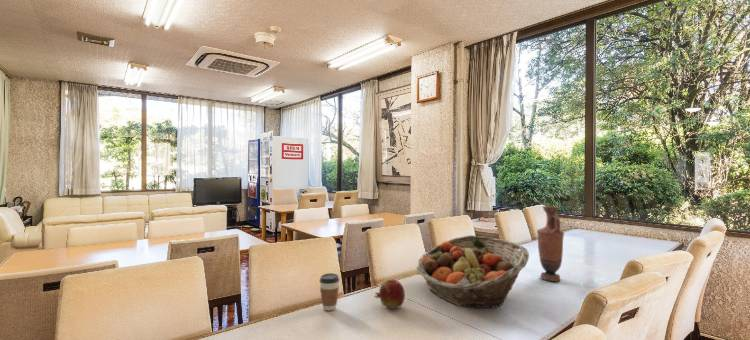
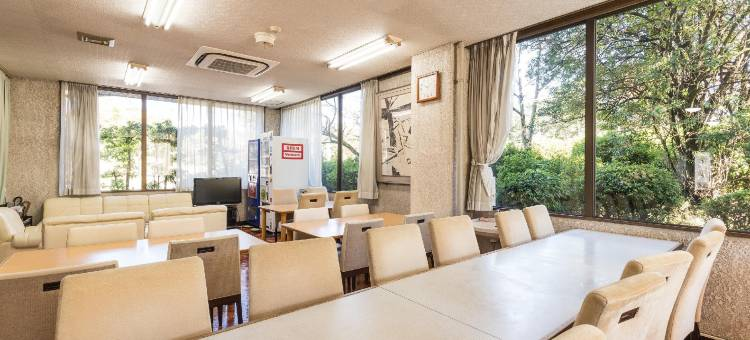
- fruit basket (469, 267)
- coffee cup (329, 292)
- vase (550, 242)
- fruit (389, 293)
